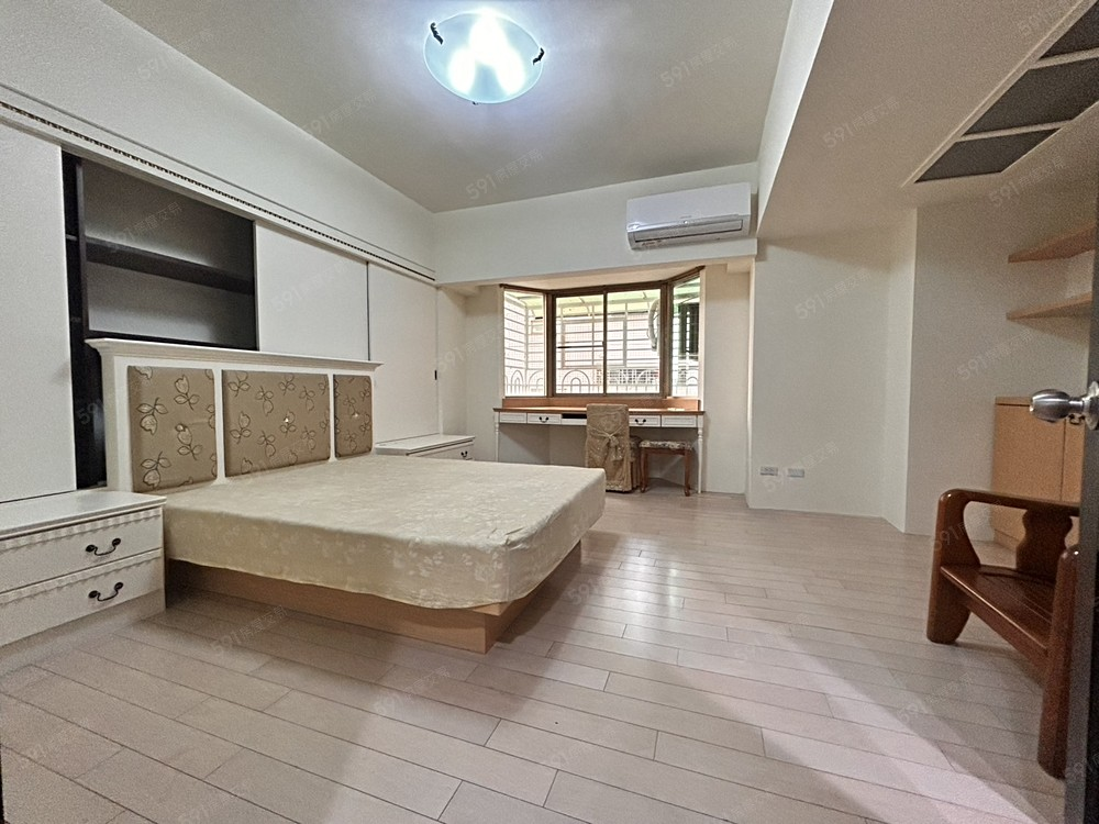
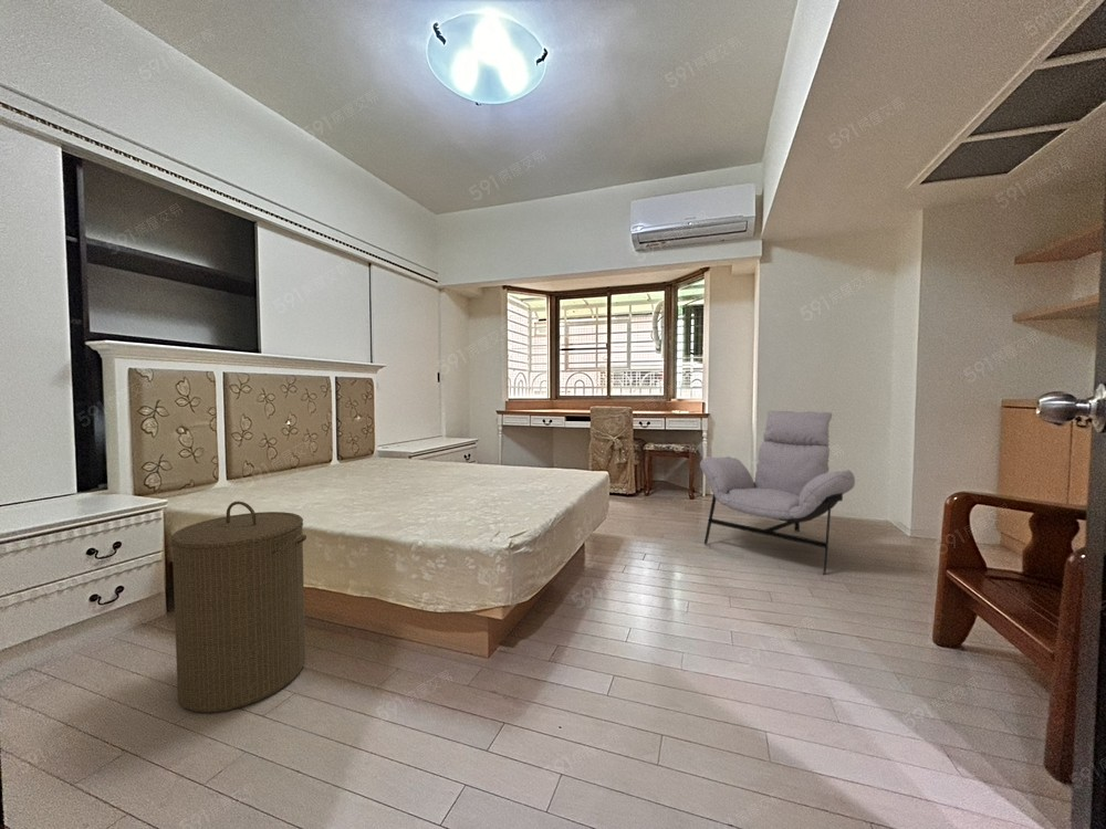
+ lounge chair (775, 479)
+ laundry hamper (243, 589)
